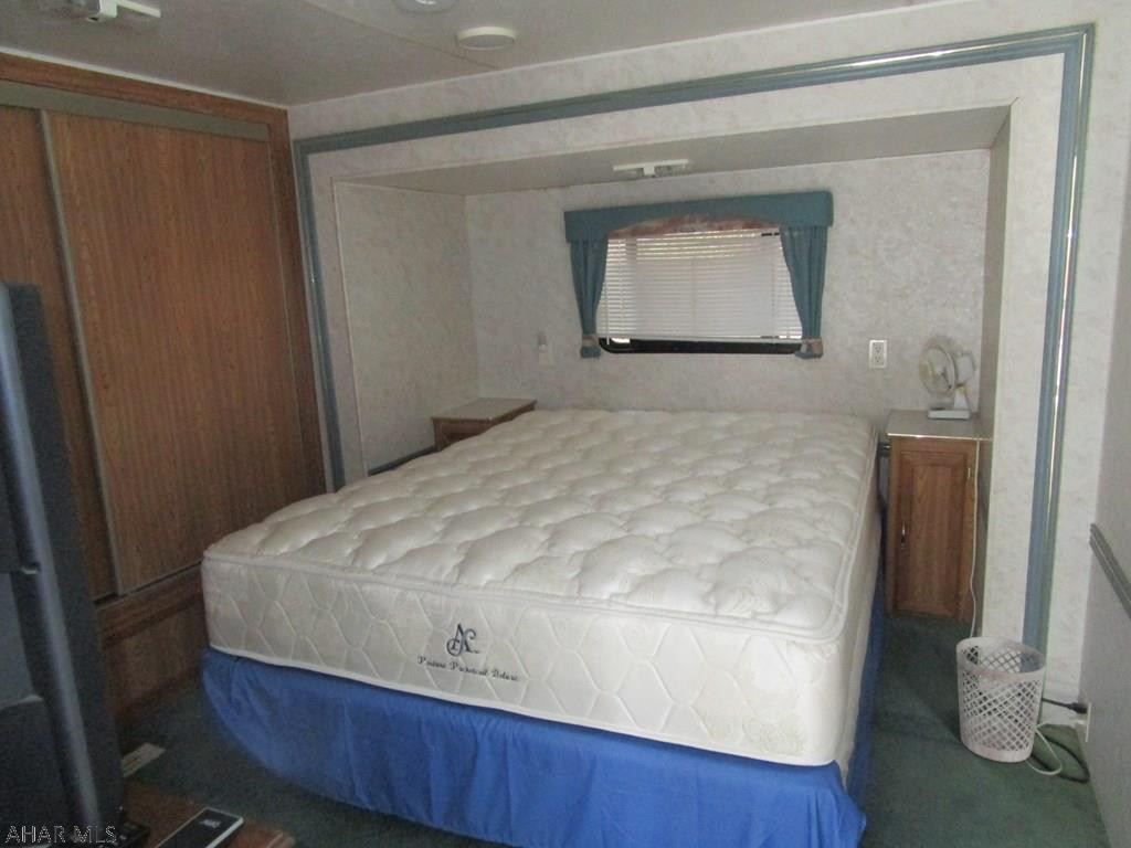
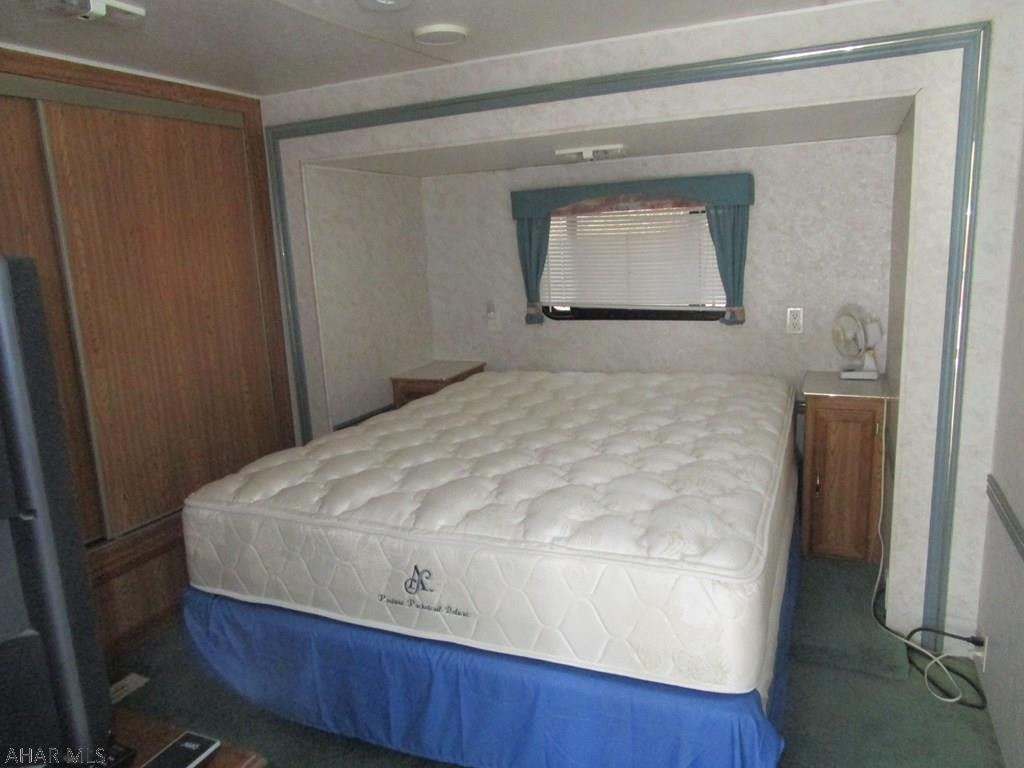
- wastebasket (997, 699)
